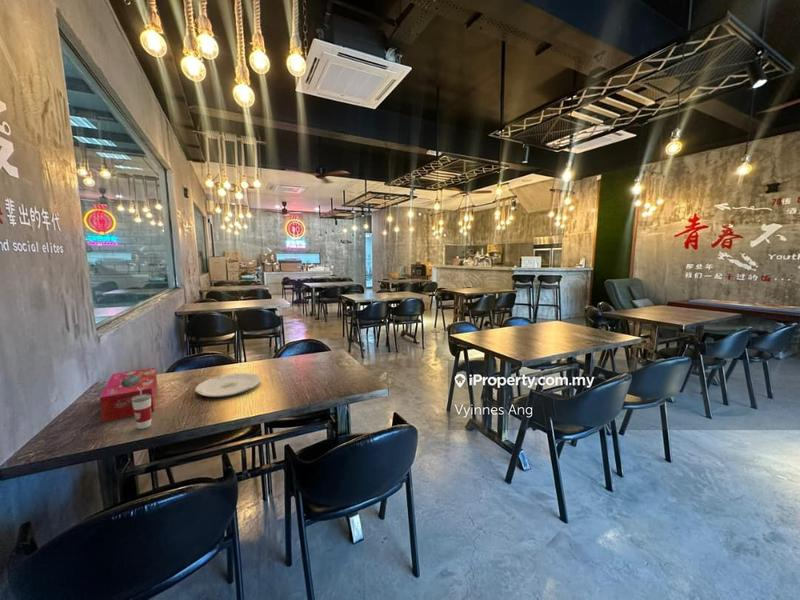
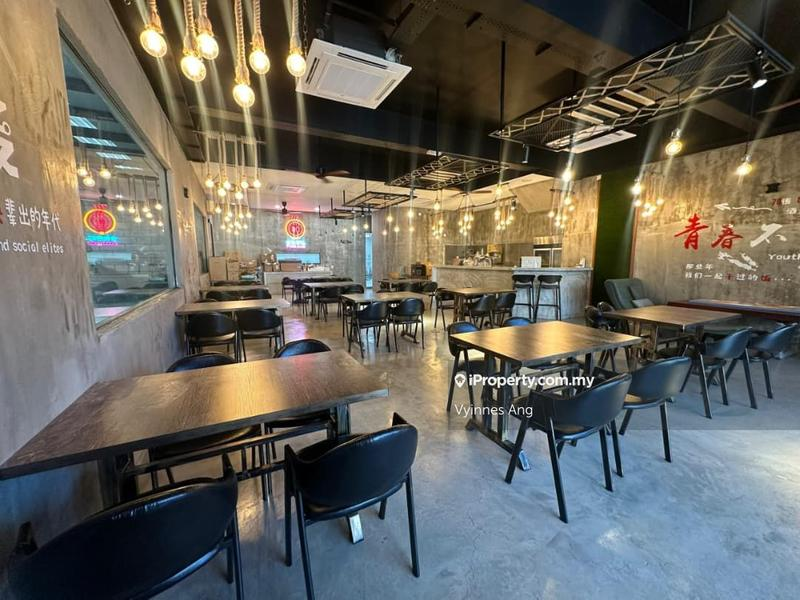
- cup (142, 406)
- plate (229, 385)
- tissue box (132, 392)
